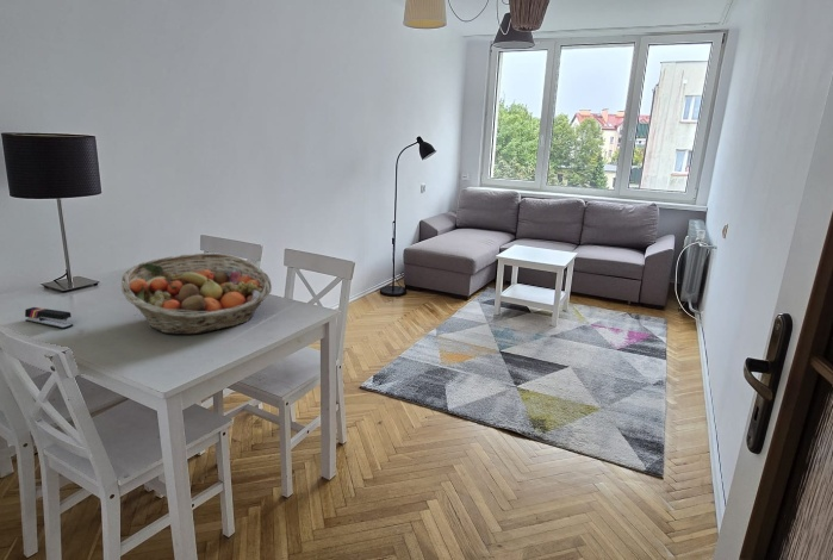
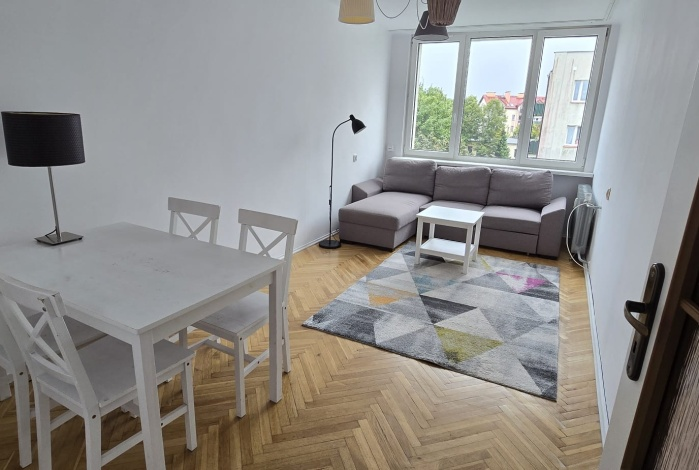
- fruit basket (200, 291)
- stapler (48, 316)
